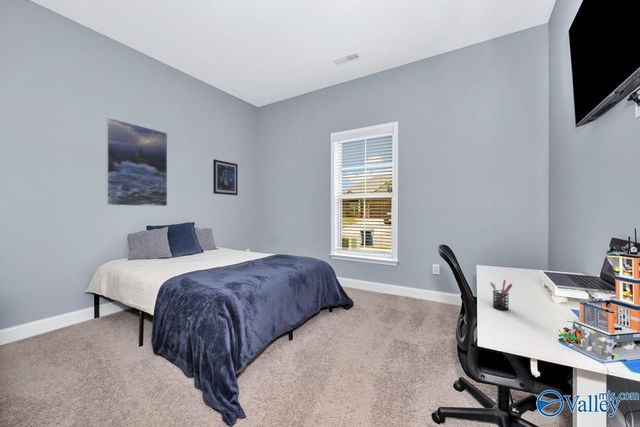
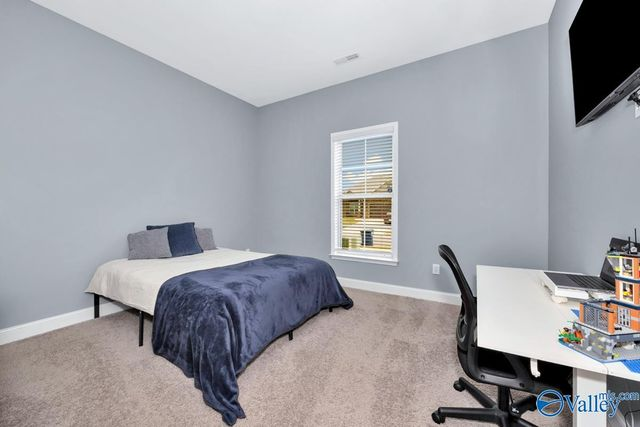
- wall art (226, 178)
- pen holder (499, 293)
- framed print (139, 165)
